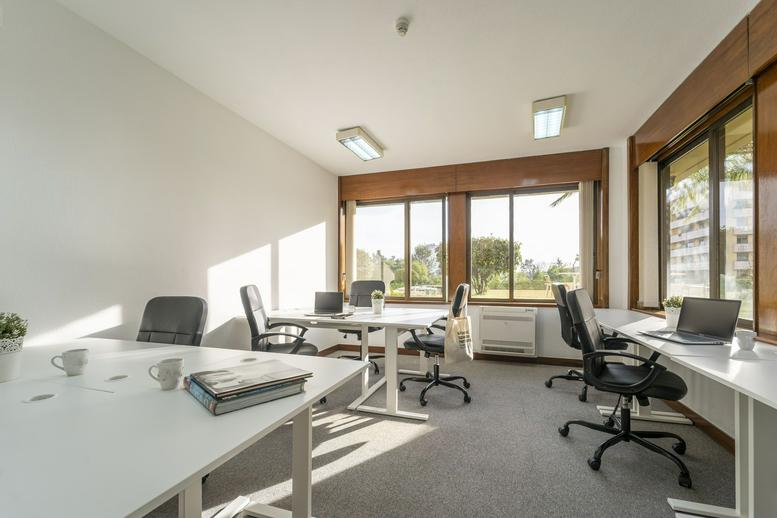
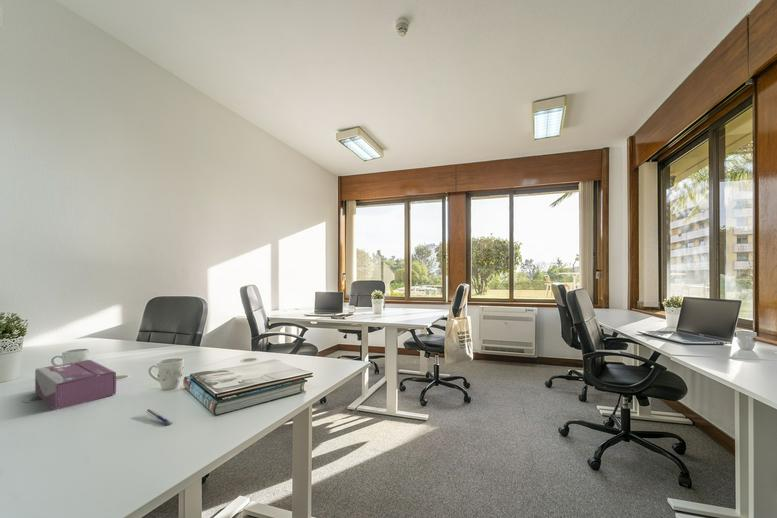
+ tissue box (75, 381)
+ pen (158, 416)
